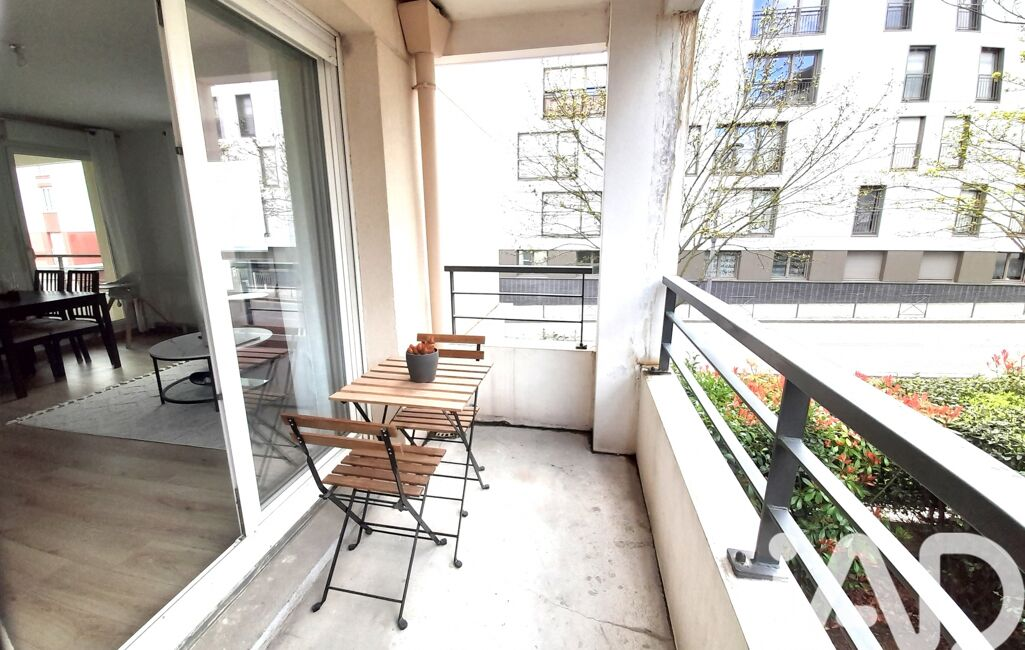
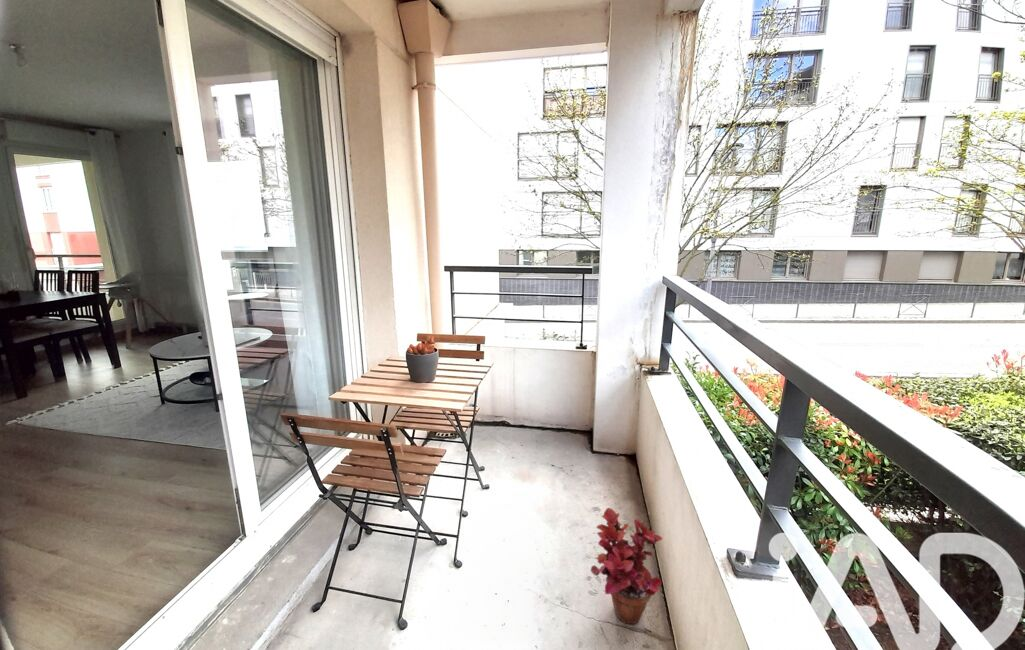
+ potted plant (626, 576)
